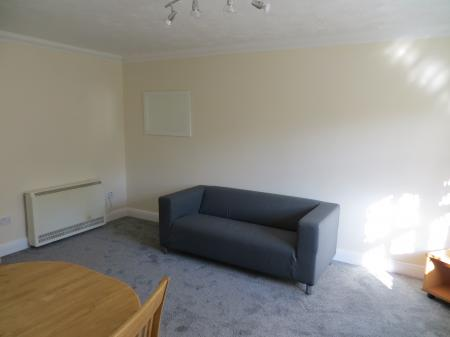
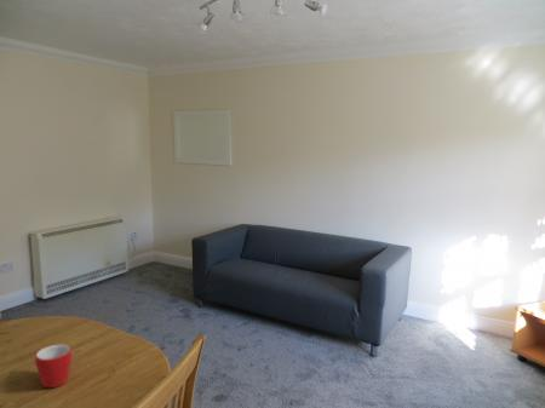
+ mug (52, 364)
